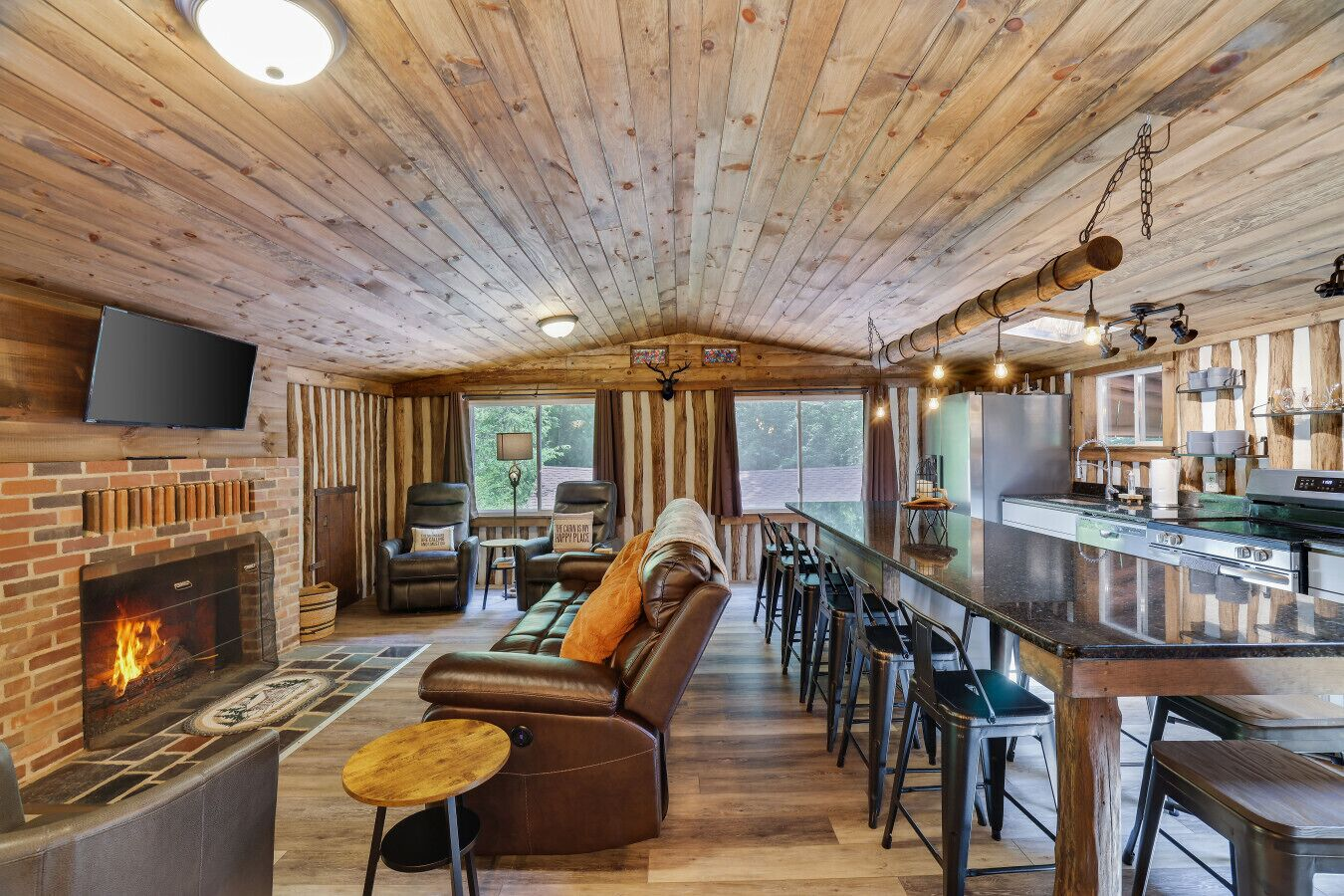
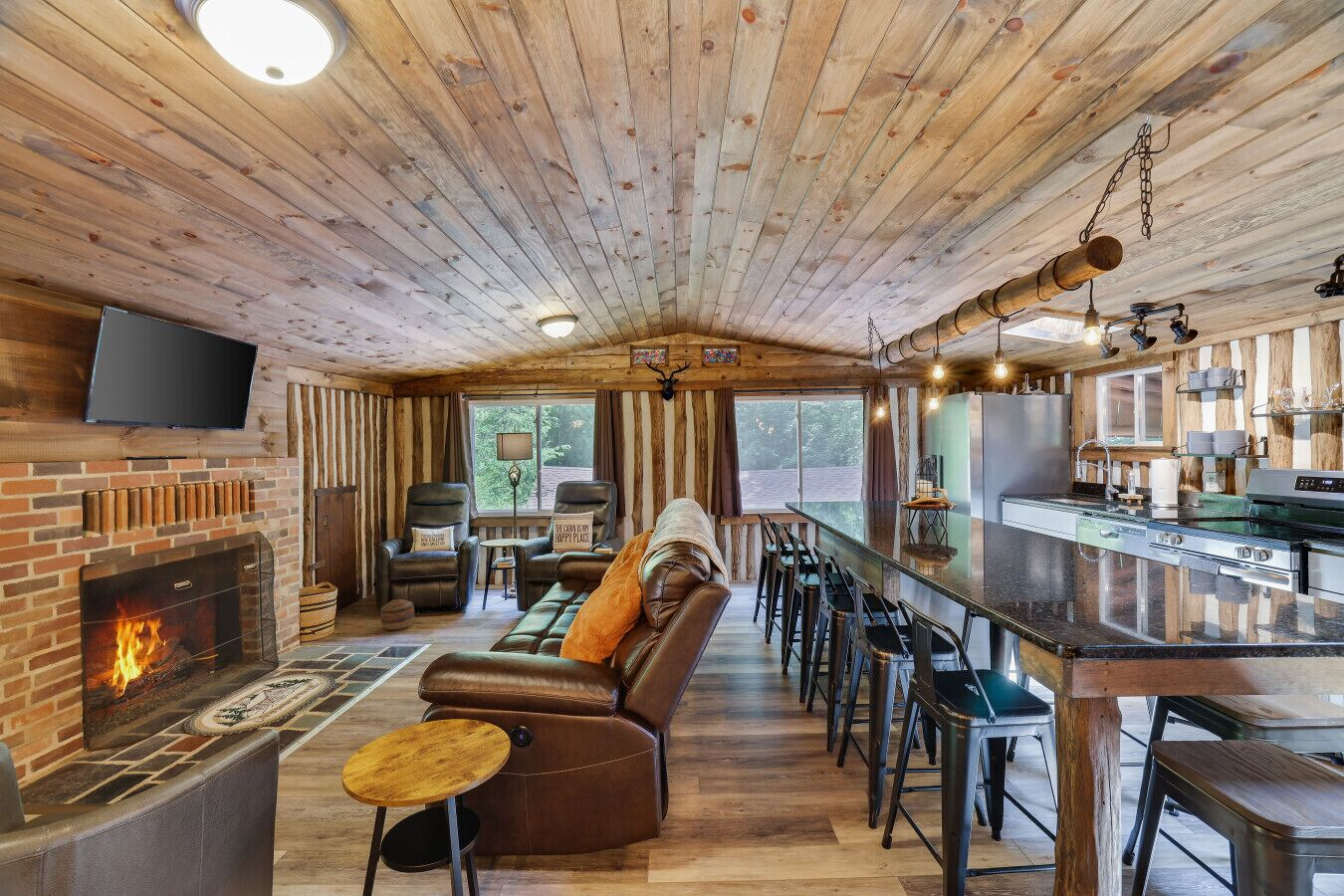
+ basket (397, 613)
